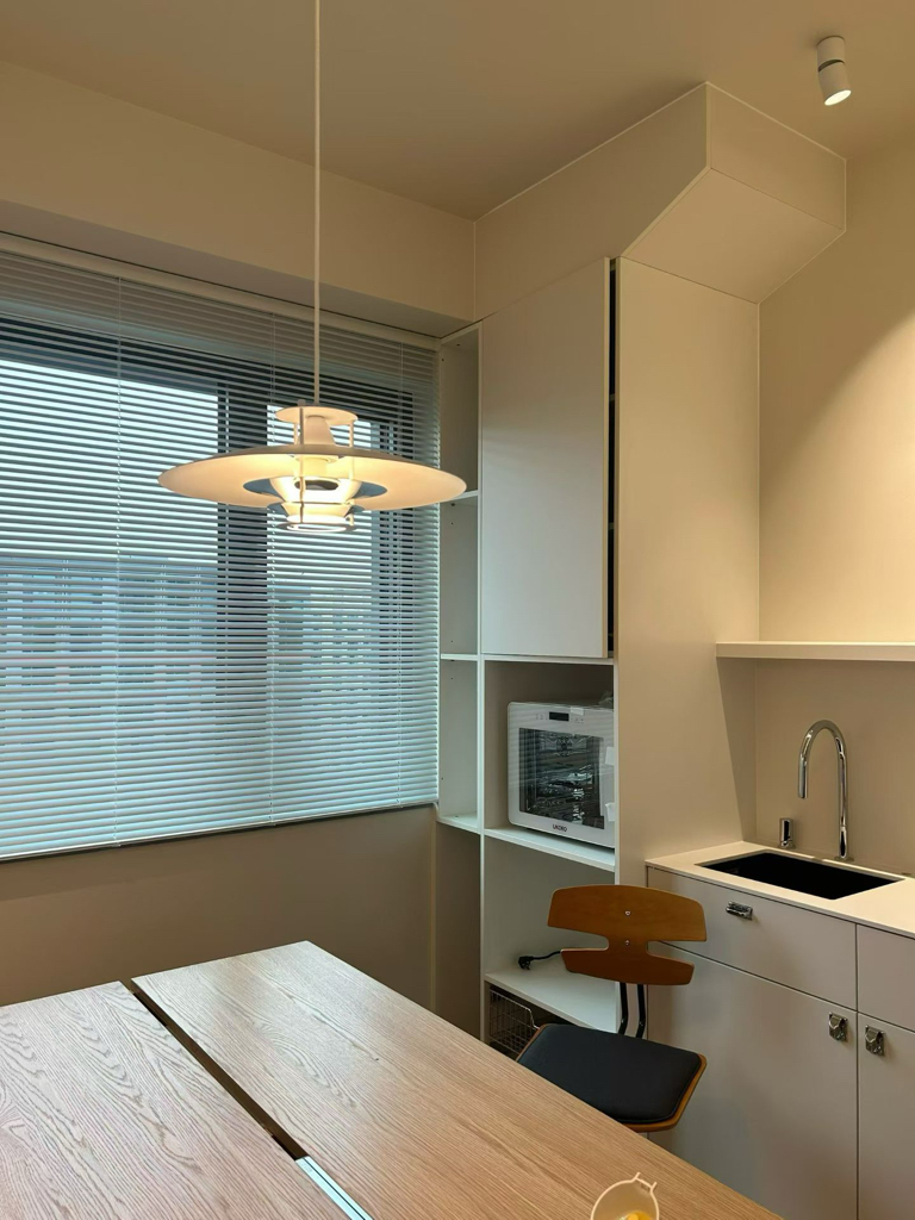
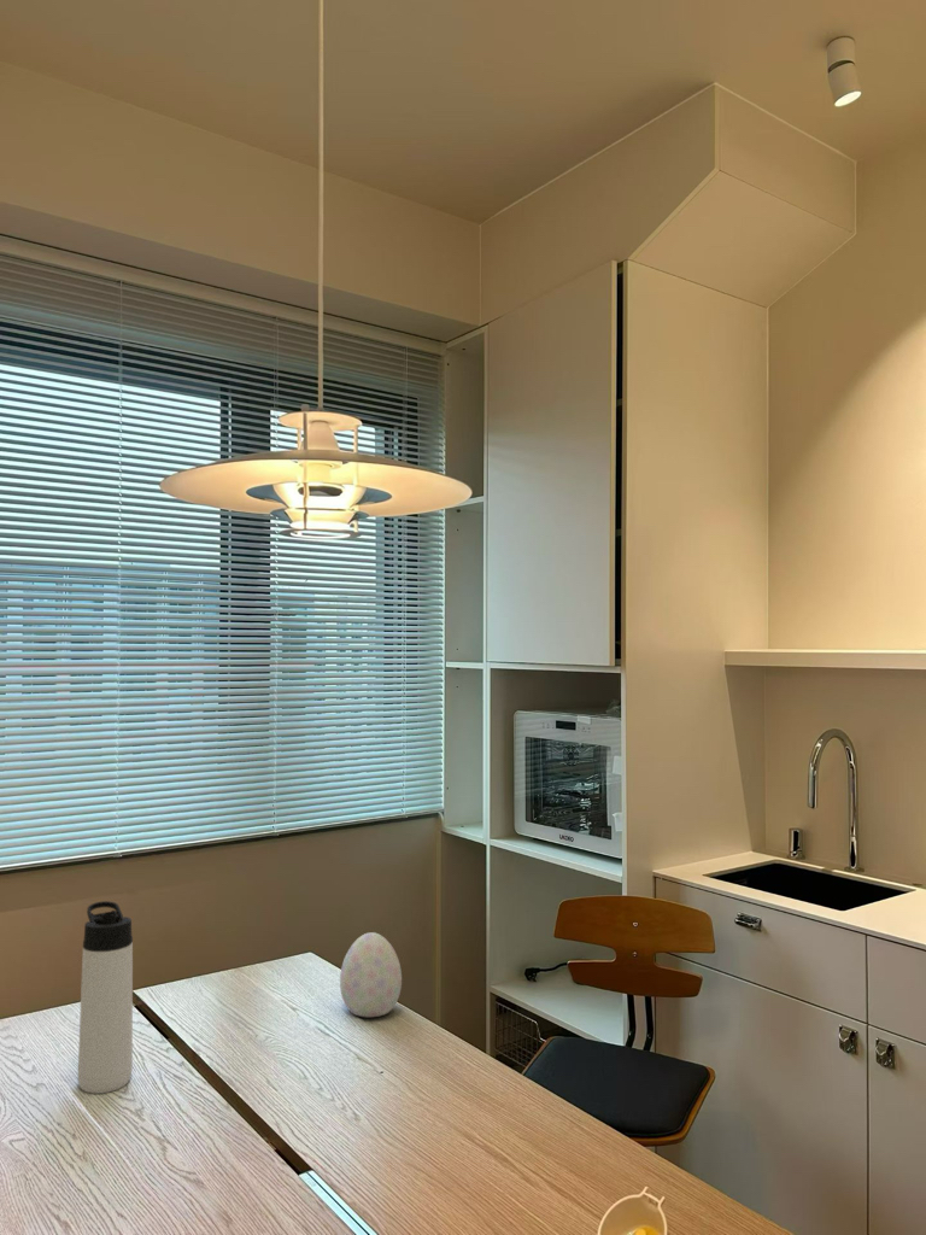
+ decorative egg (370, 971)
+ thermos bottle (104, 994)
